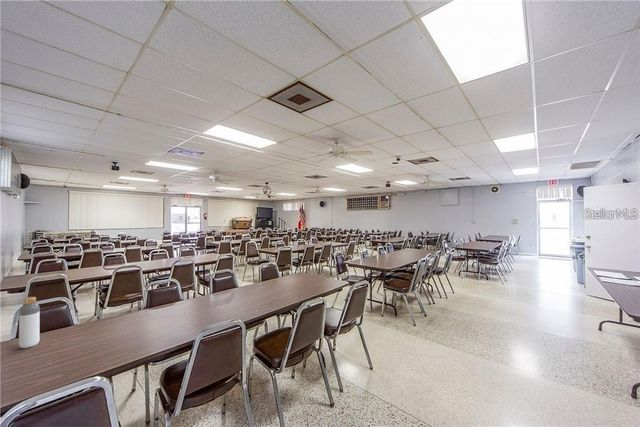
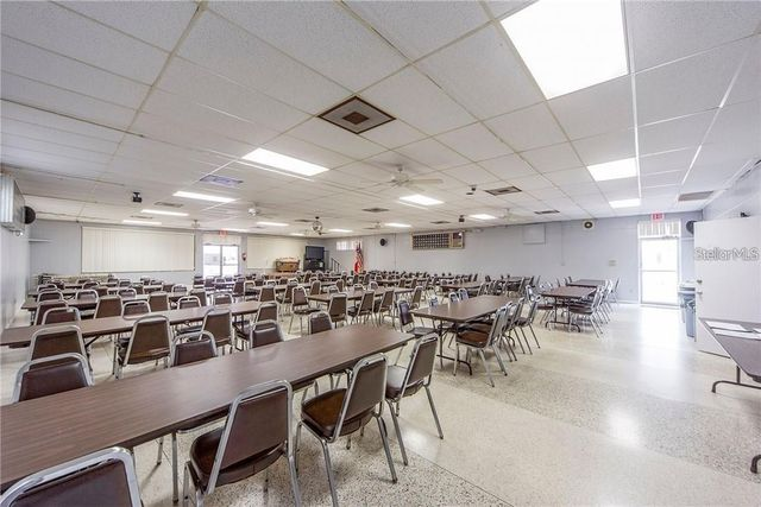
- bottle (29, 321)
